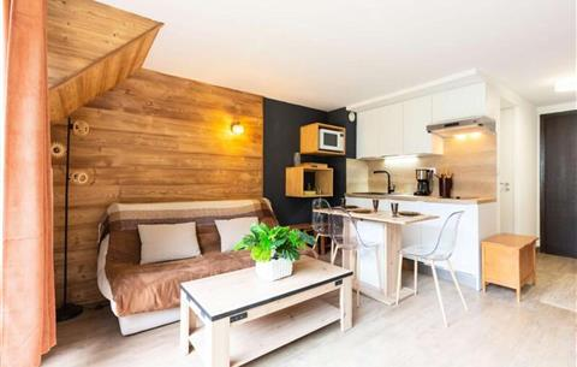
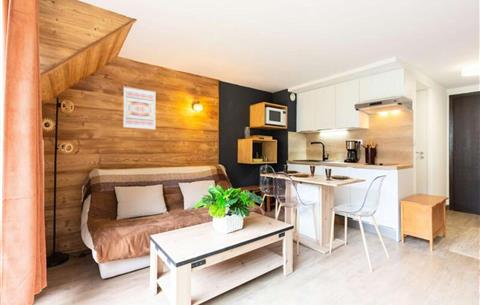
+ wall art (140, 109)
